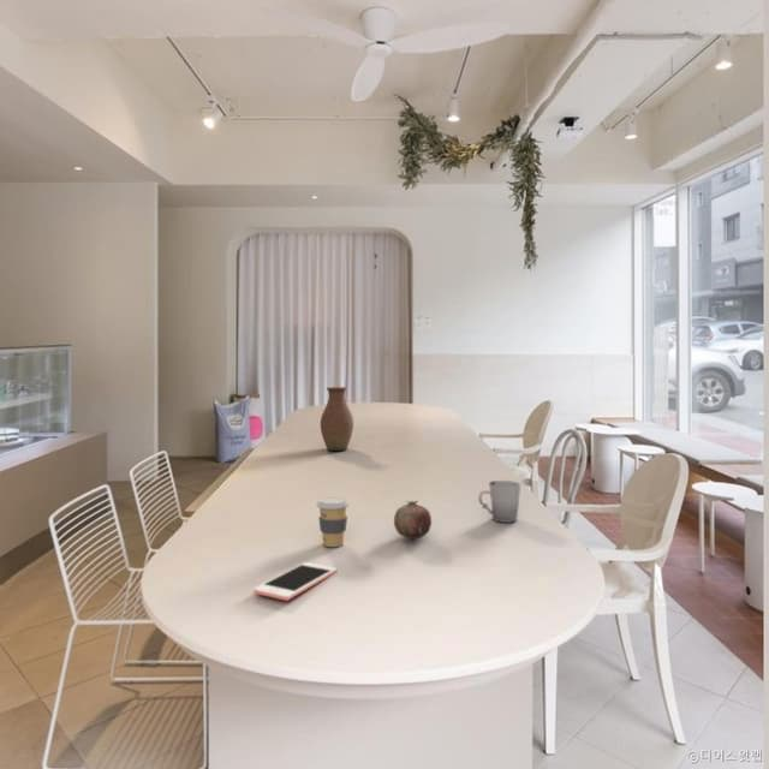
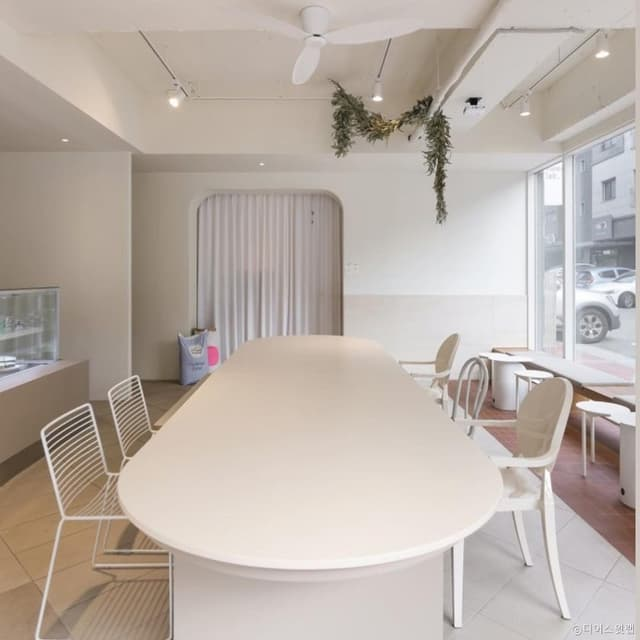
- cup (499, 501)
- vase (336, 418)
- cell phone (297, 579)
- coffee cup (333, 521)
- fruit (412, 519)
